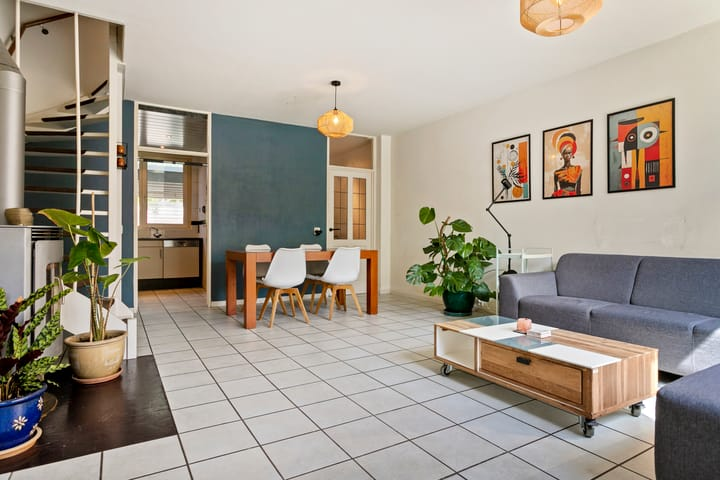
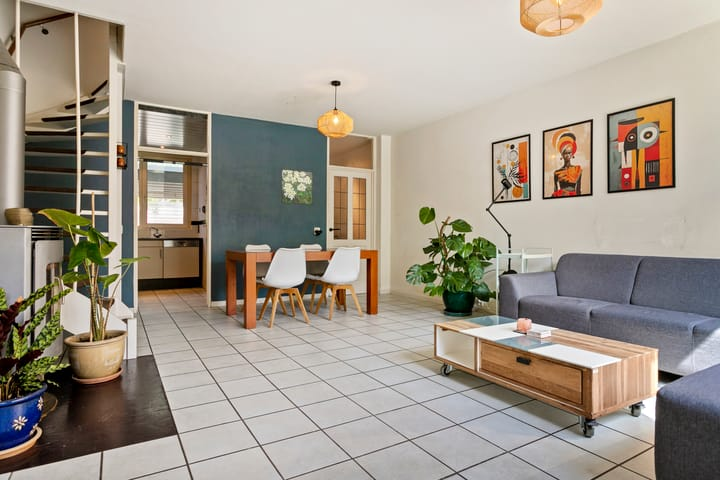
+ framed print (297, 187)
